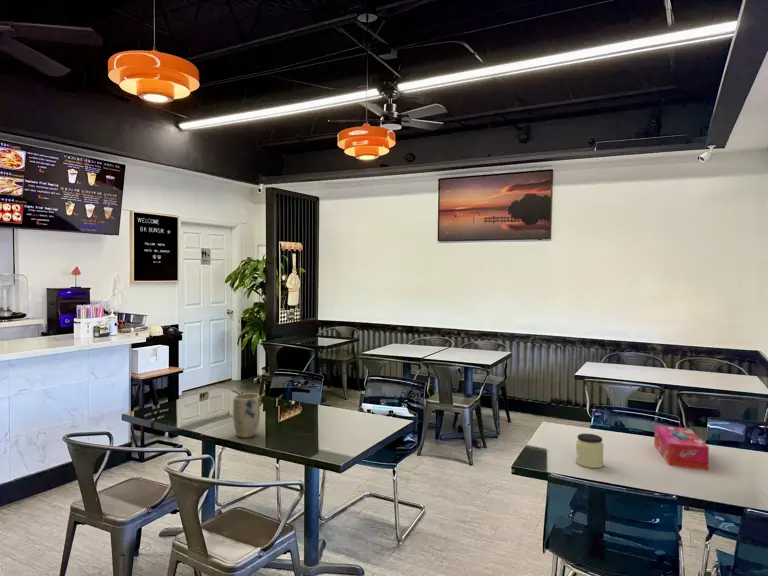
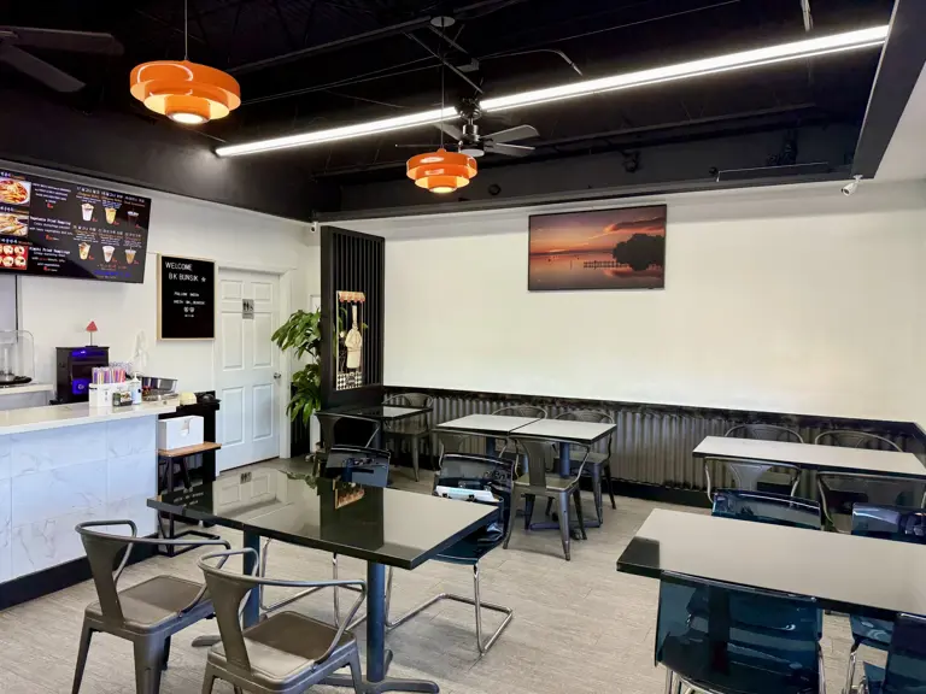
- plant pot (246, 415)
- tissue box (679, 446)
- jar (589, 450)
